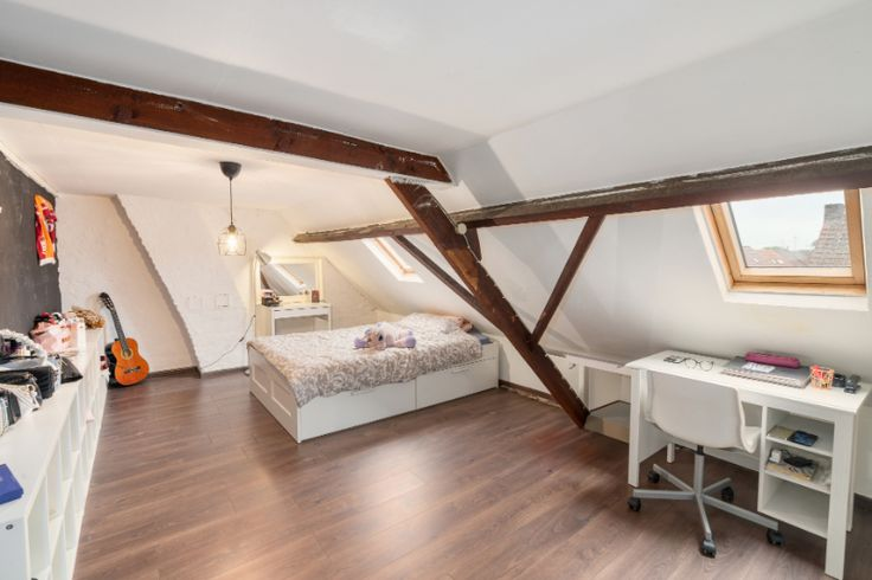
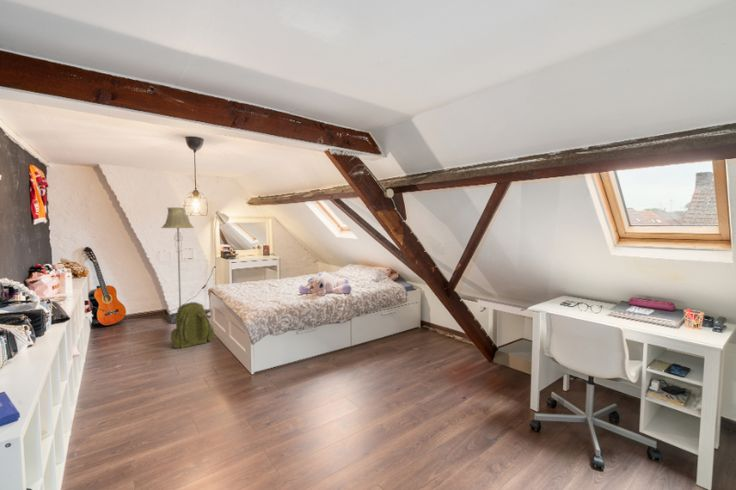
+ floor lamp (179, 264)
+ backpack (192, 323)
